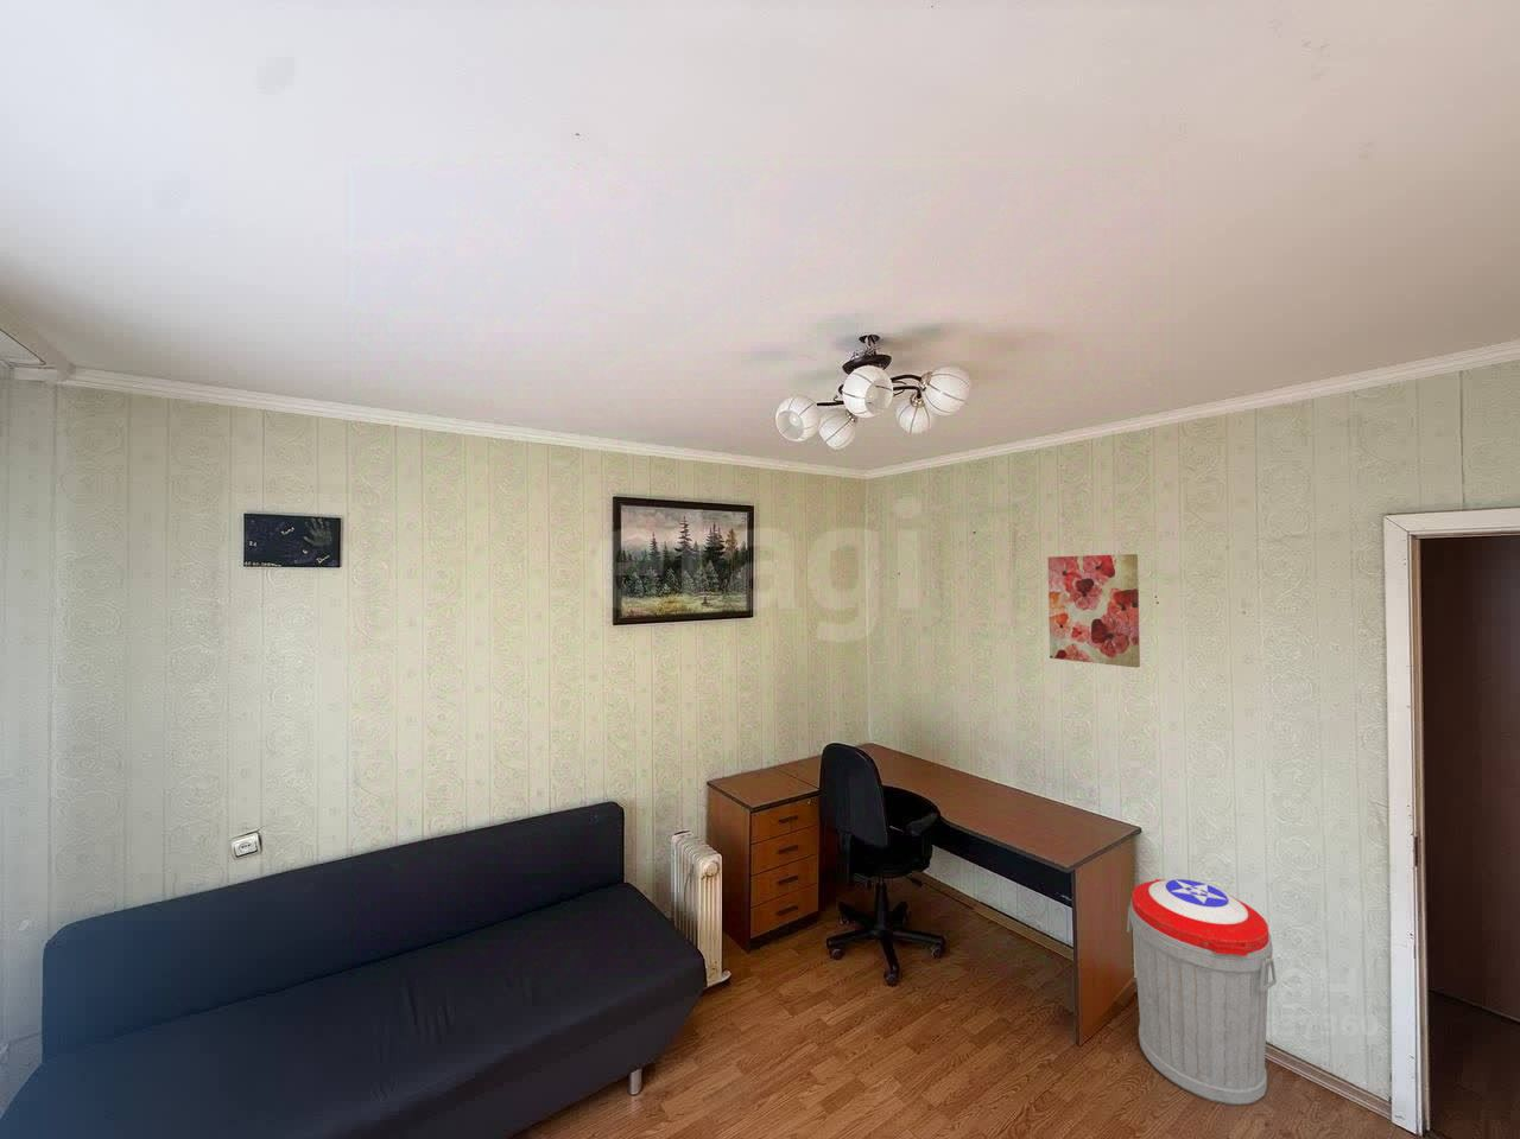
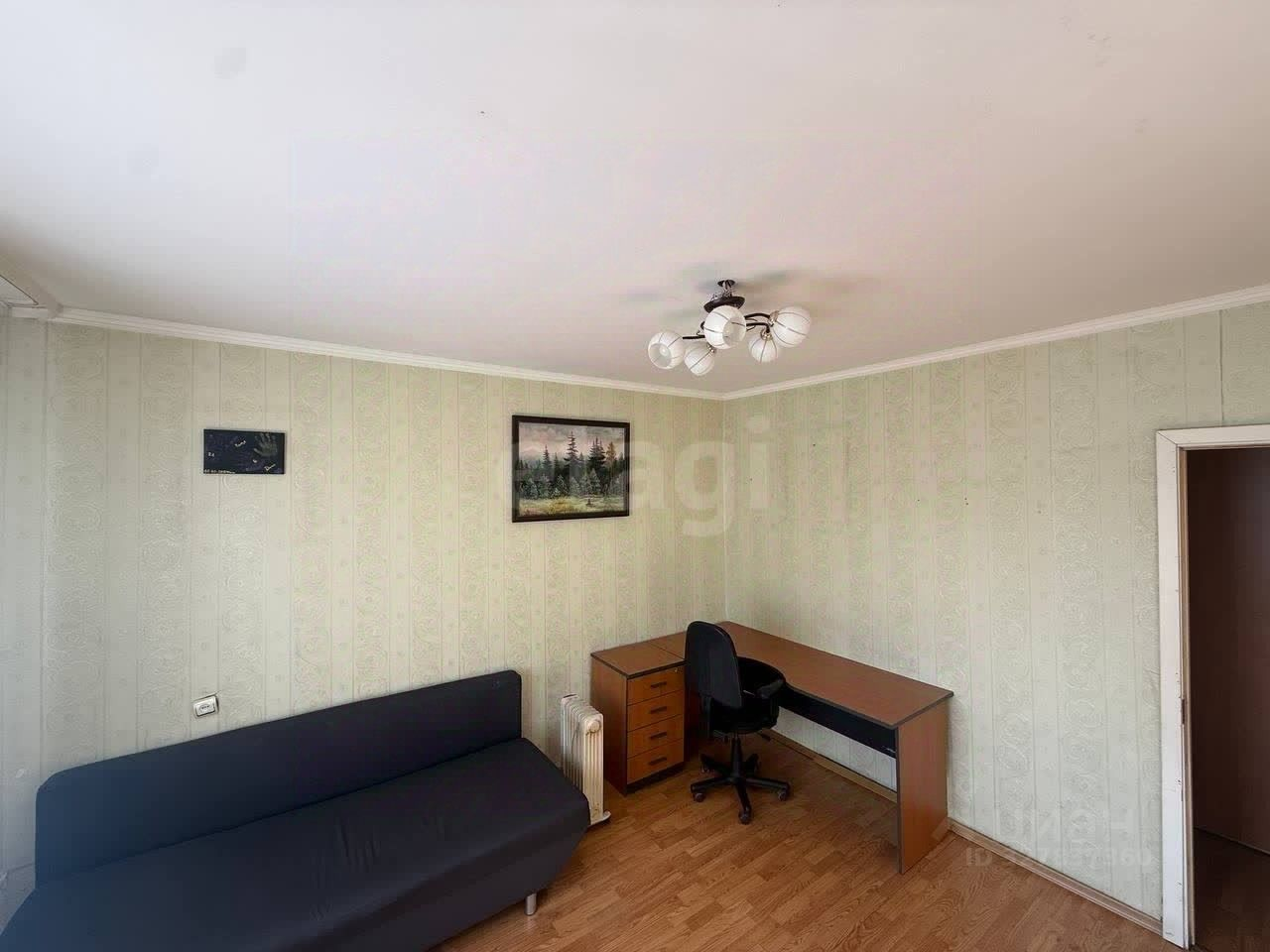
- wall art (1092, 609)
- trash can (1197, 975)
